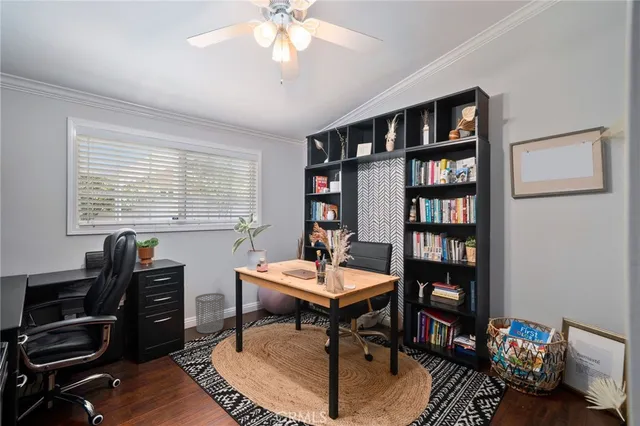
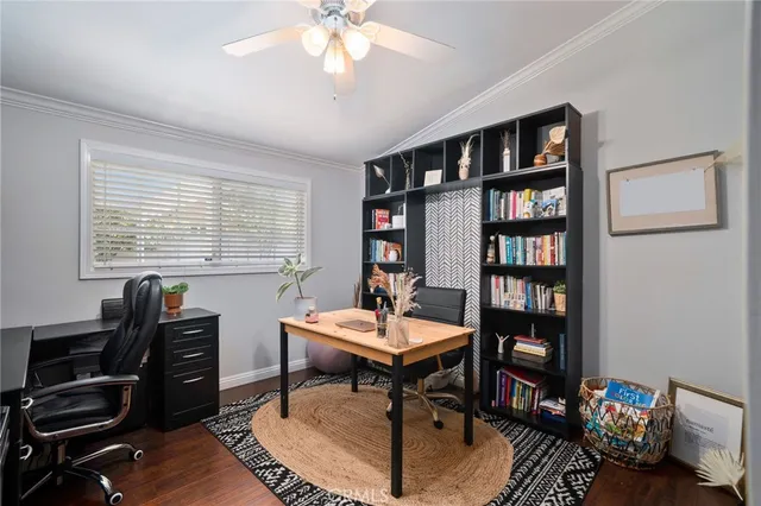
- waste bin (210, 312)
